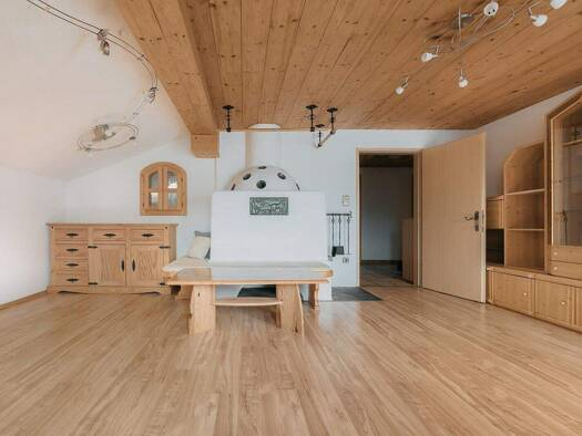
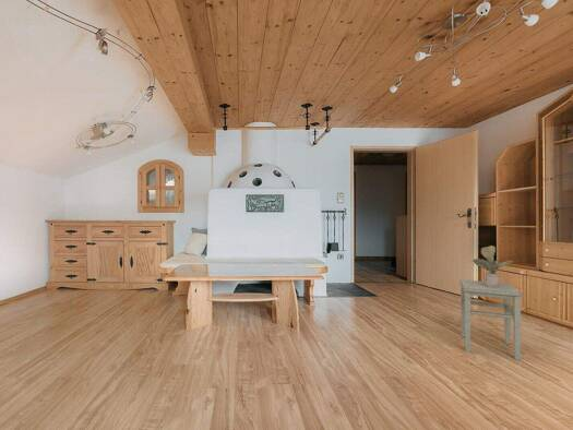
+ stool (488, 315)
+ potted plant (491, 264)
